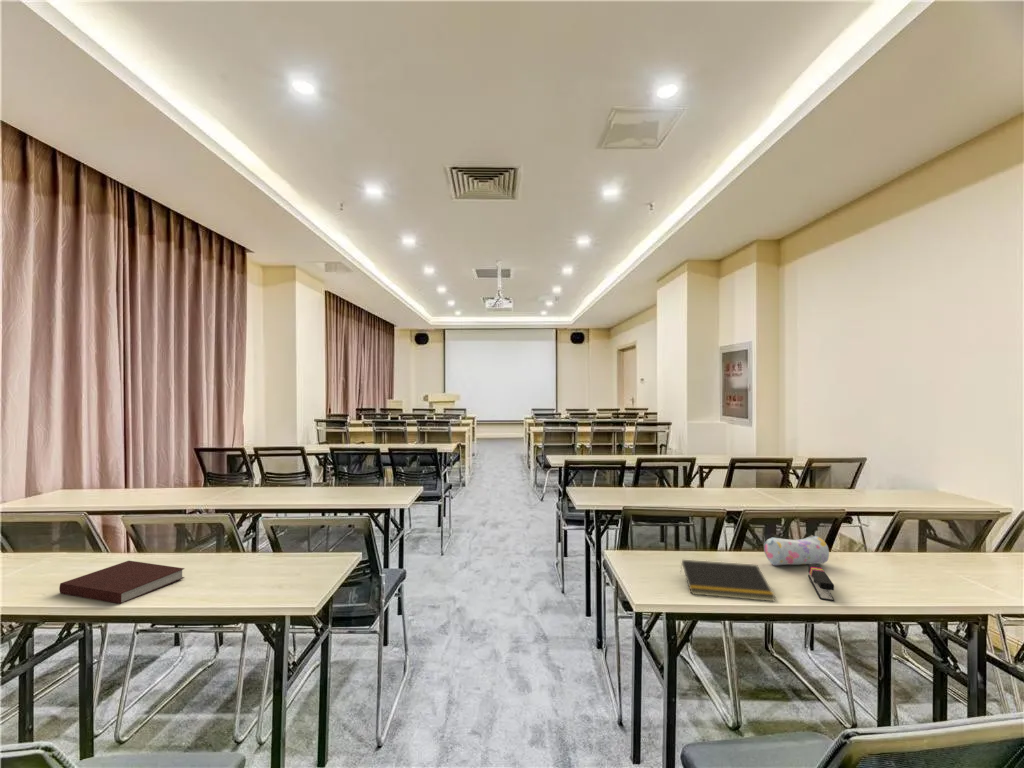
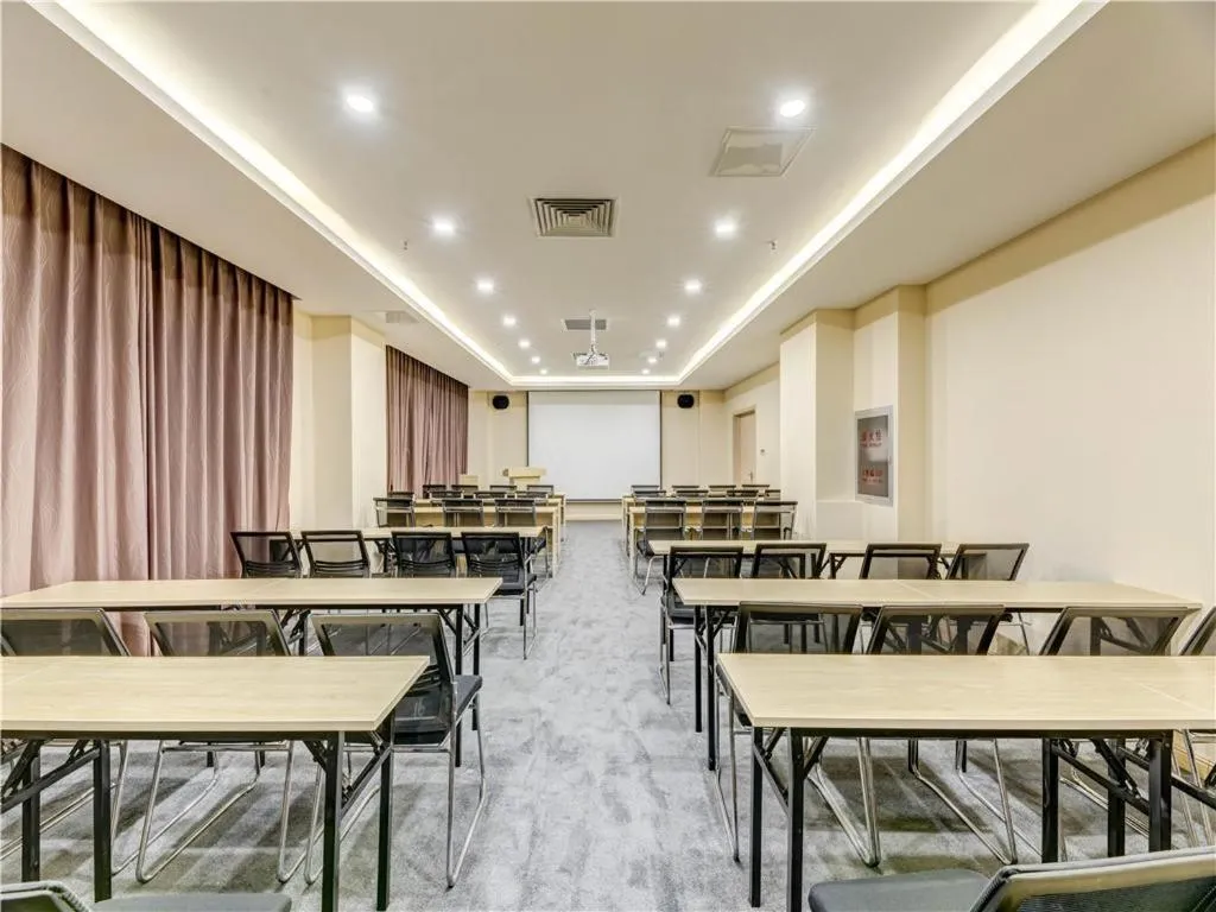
- notebook (124, 580)
- notepad (725, 579)
- stapler (820, 580)
- pencil case (796, 550)
